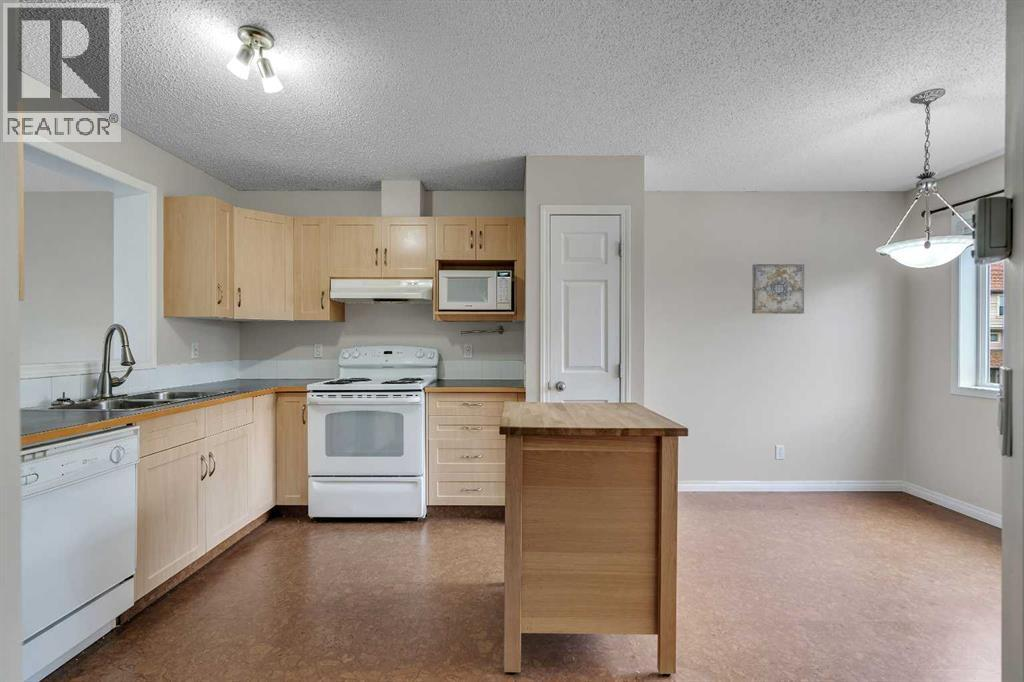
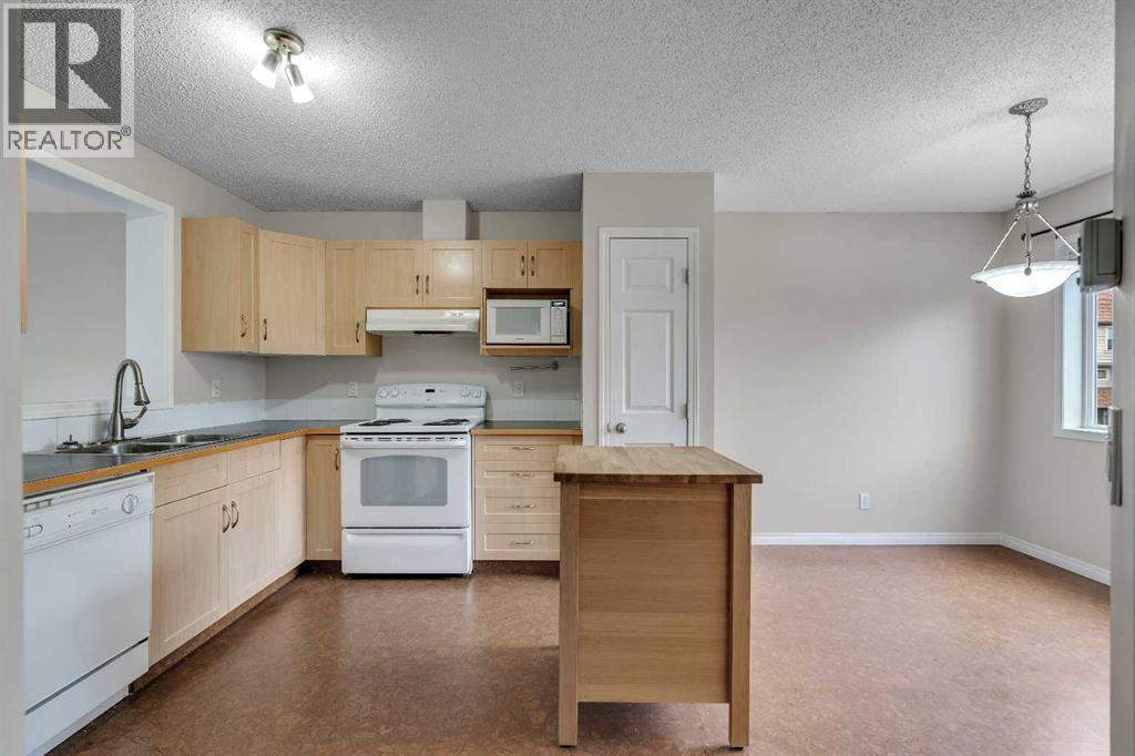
- wall art (778, 288)
